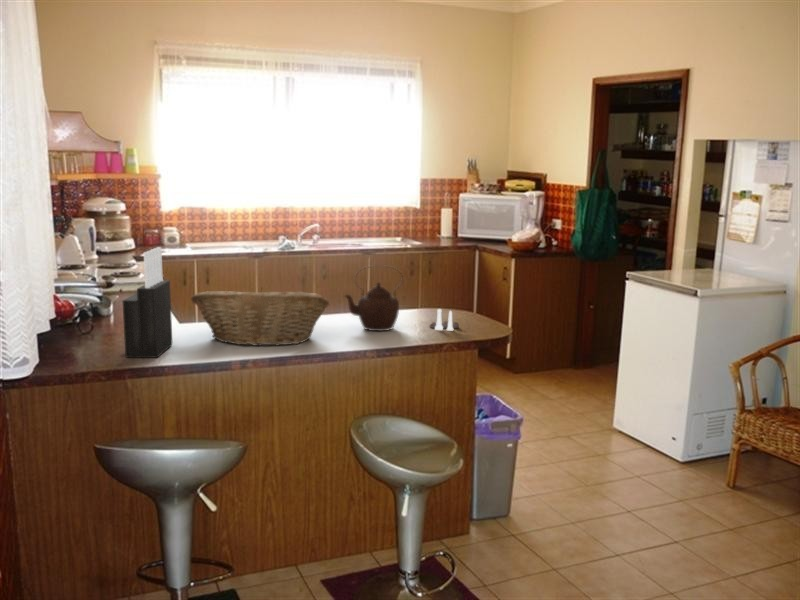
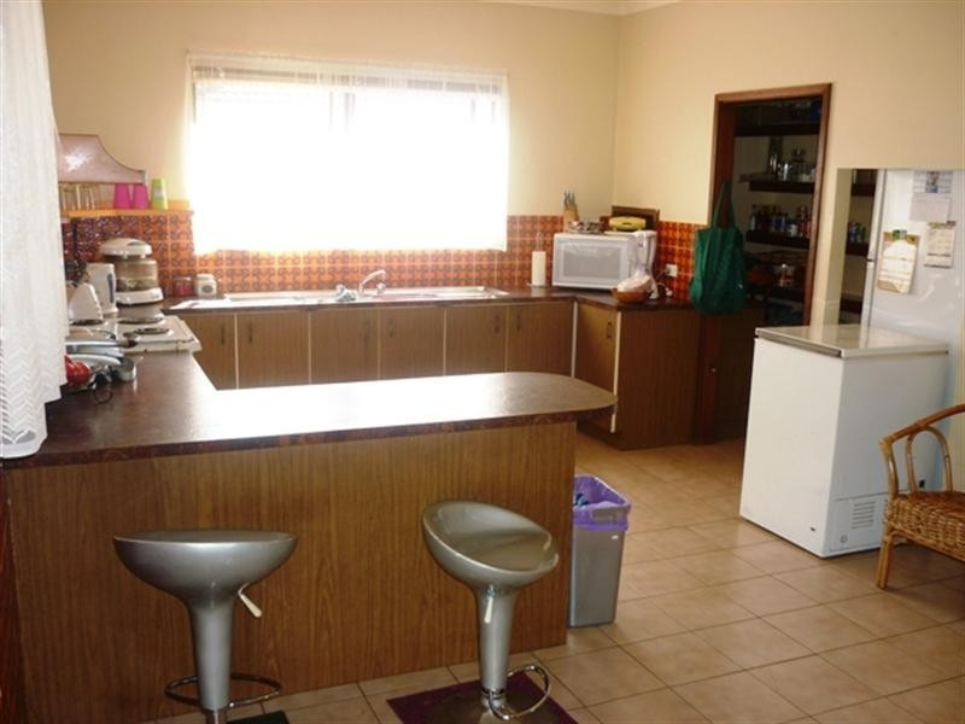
- teapot (372, 297)
- knife block (144, 301)
- salt and pepper shaker set (444, 321)
- fruit basket (260, 311)
